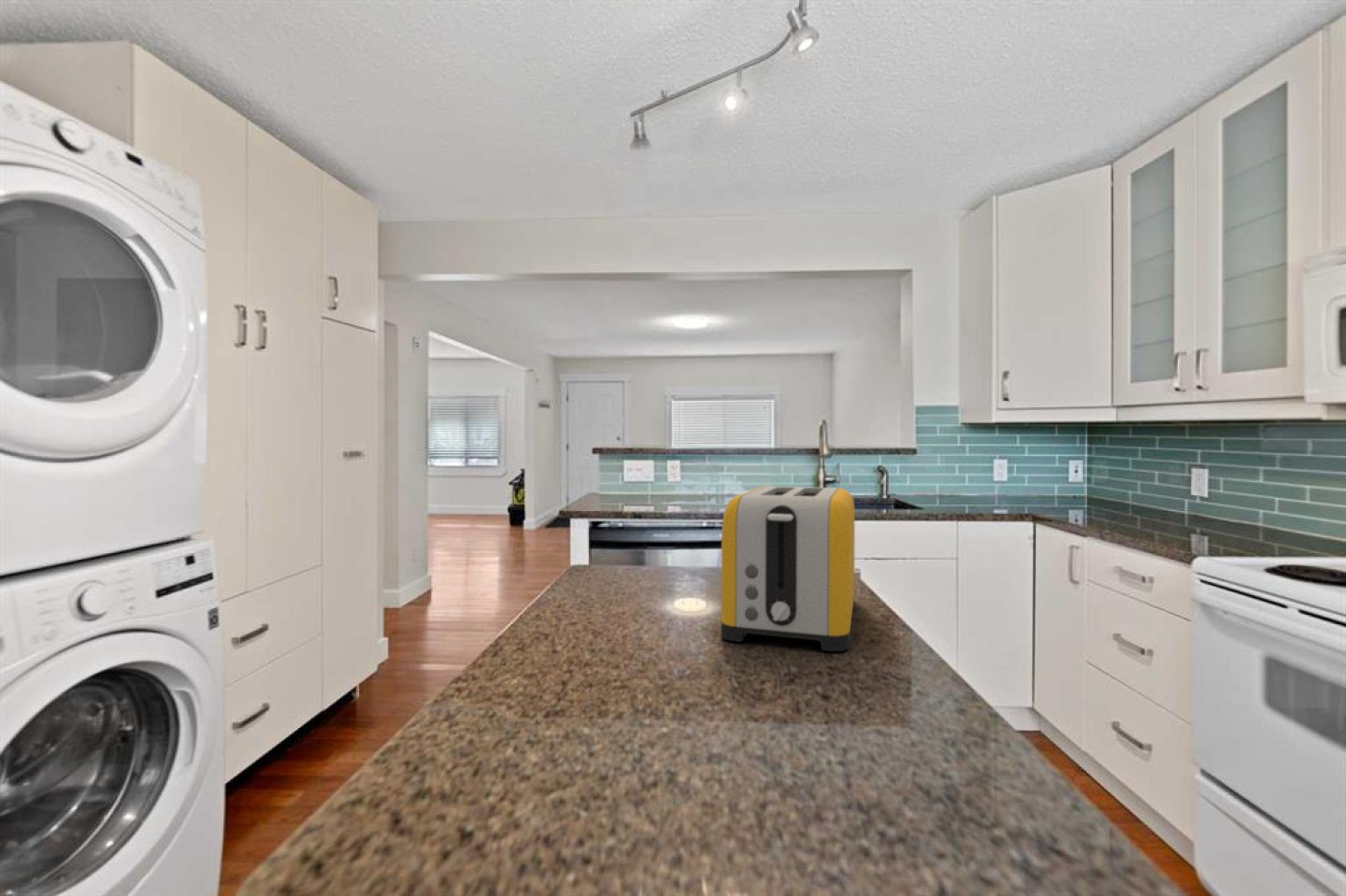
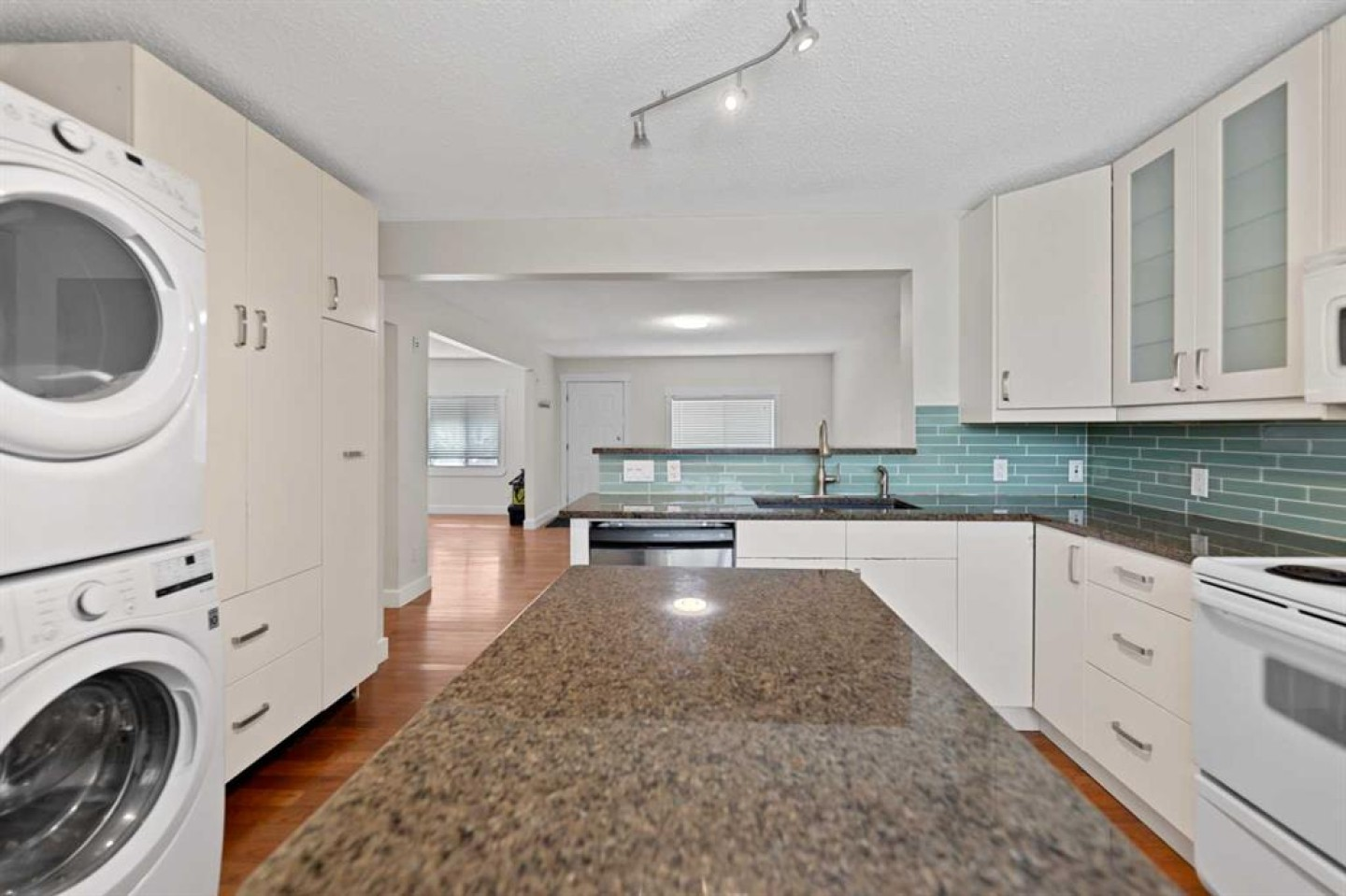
- toaster (793, 555)
